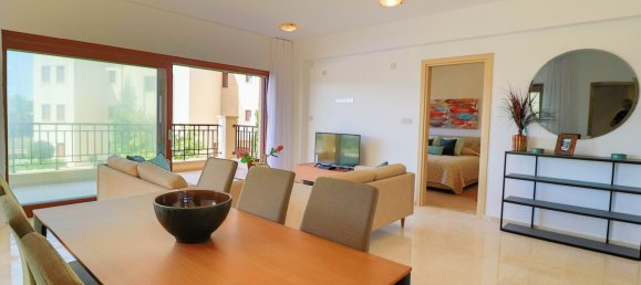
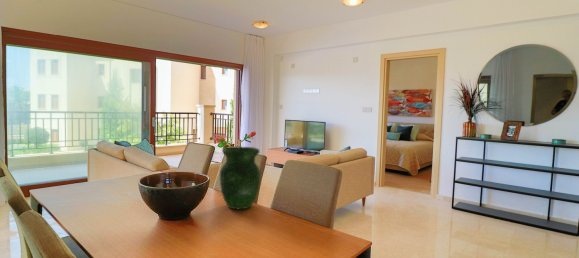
+ vase (240, 177)
